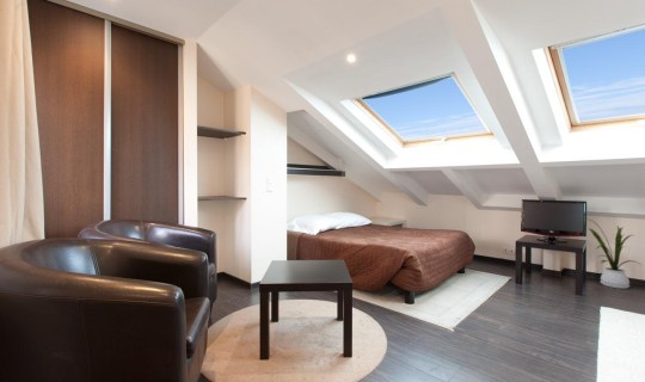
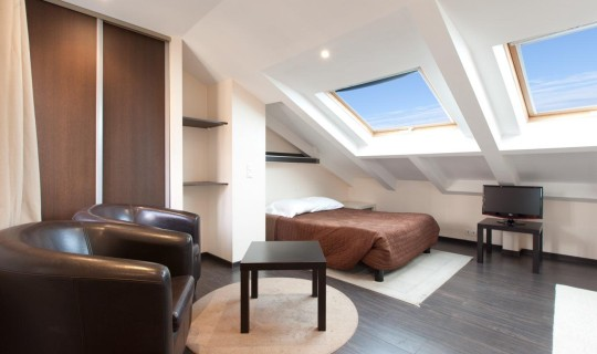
- house plant (609, 252)
